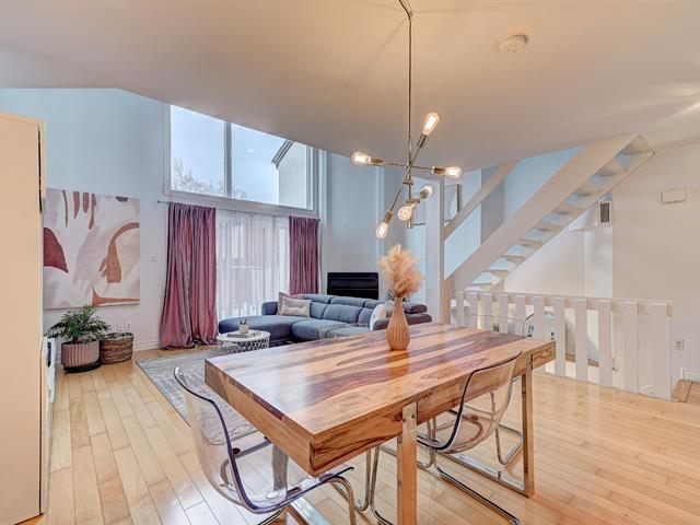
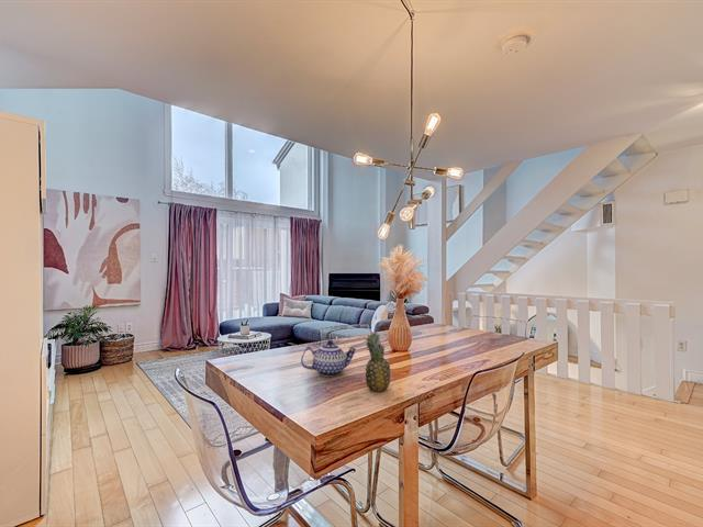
+ teapot (328, 356)
+ fruit (377, 359)
